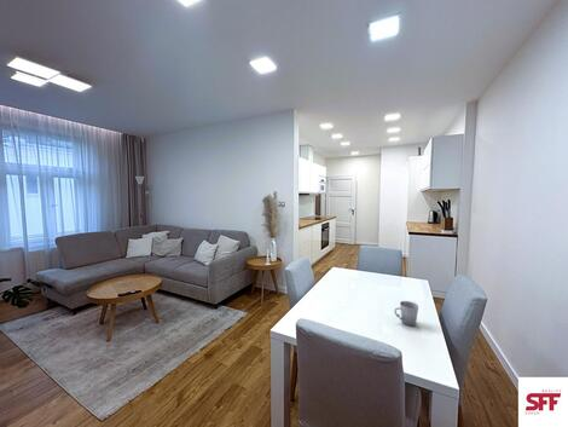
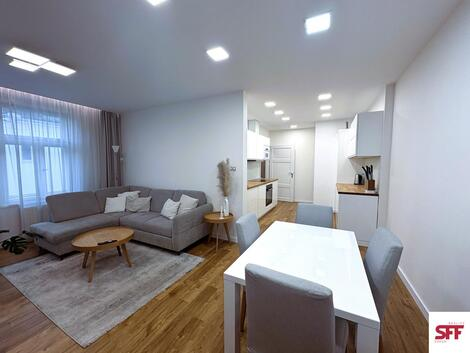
- cup (405, 313)
